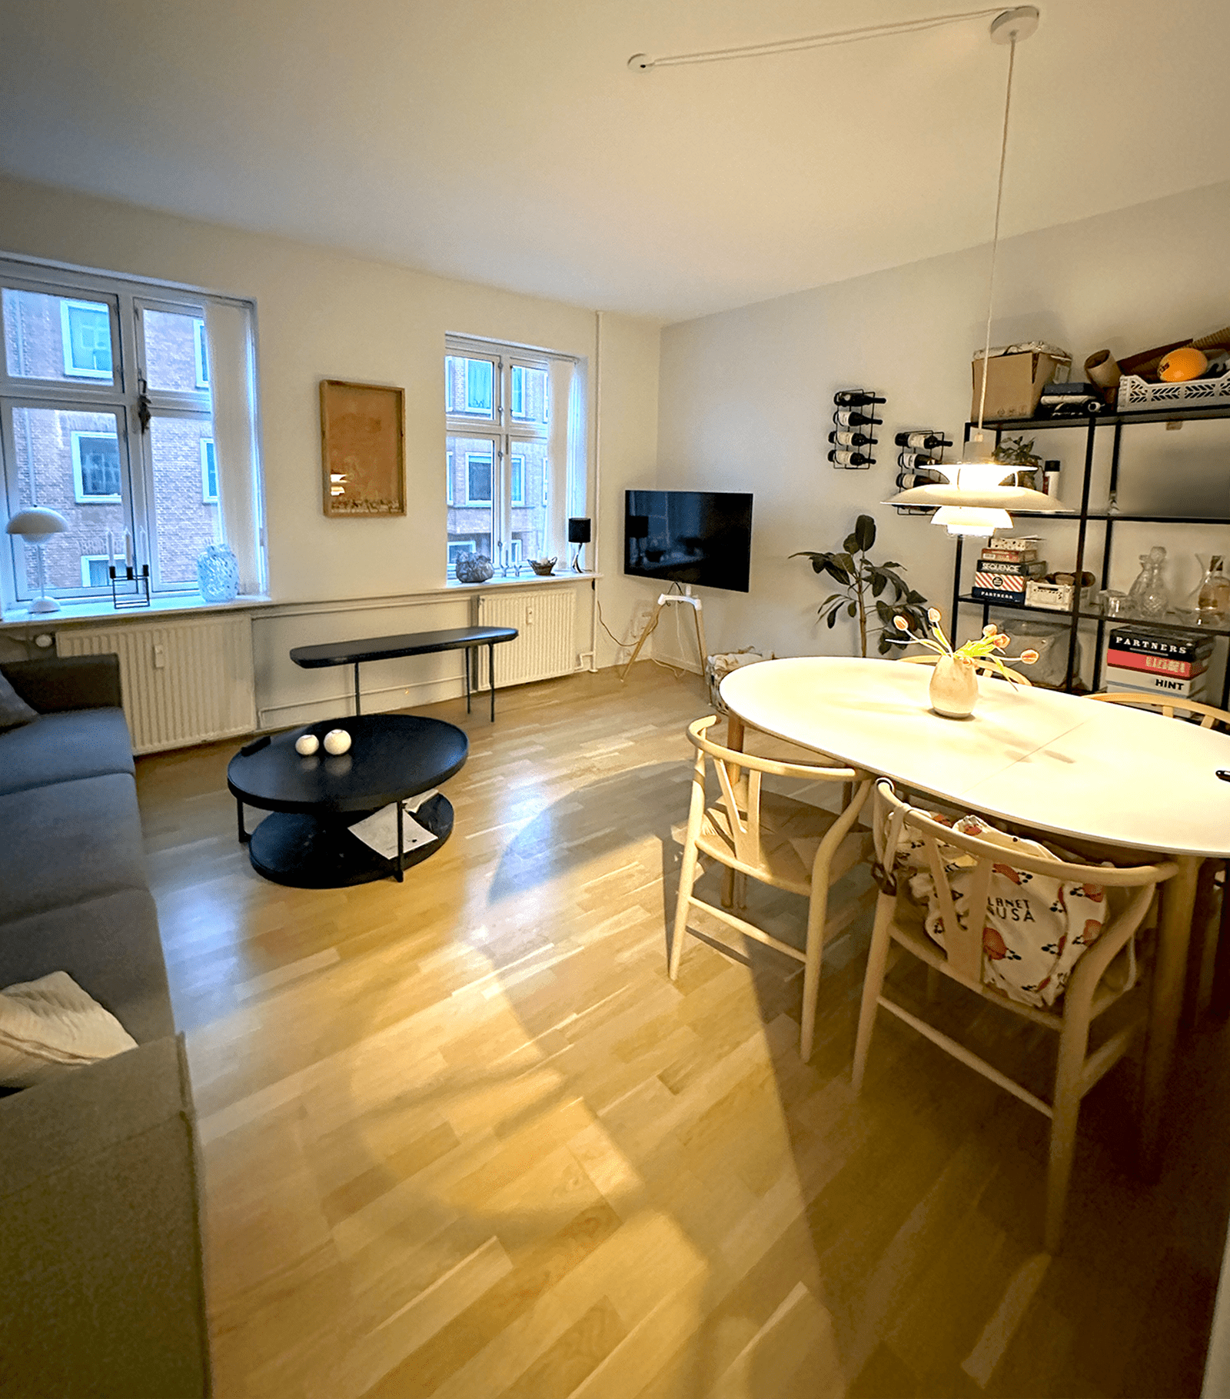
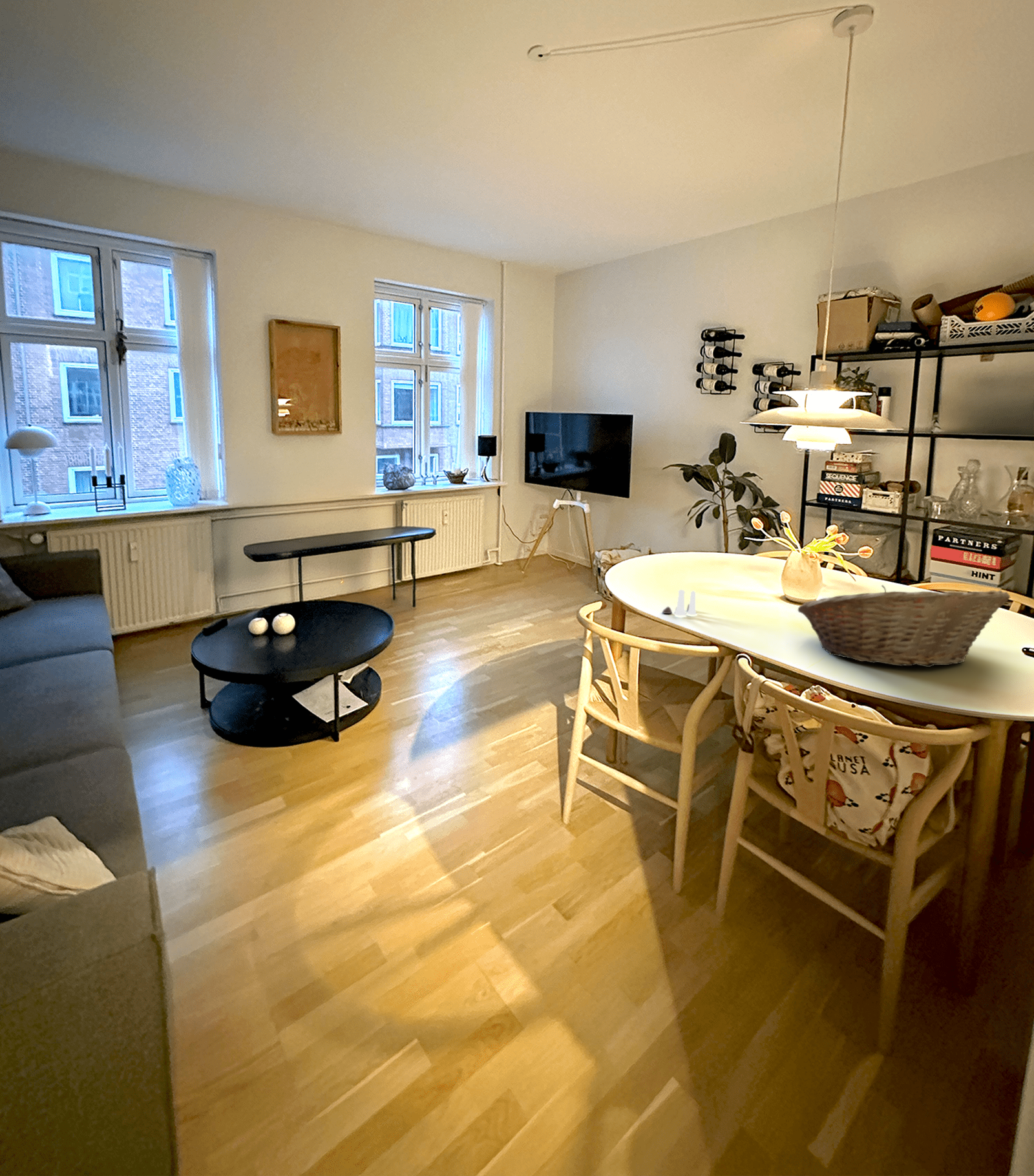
+ salt and pepper shaker set (682, 601)
+ fruit basket (898, 617)
